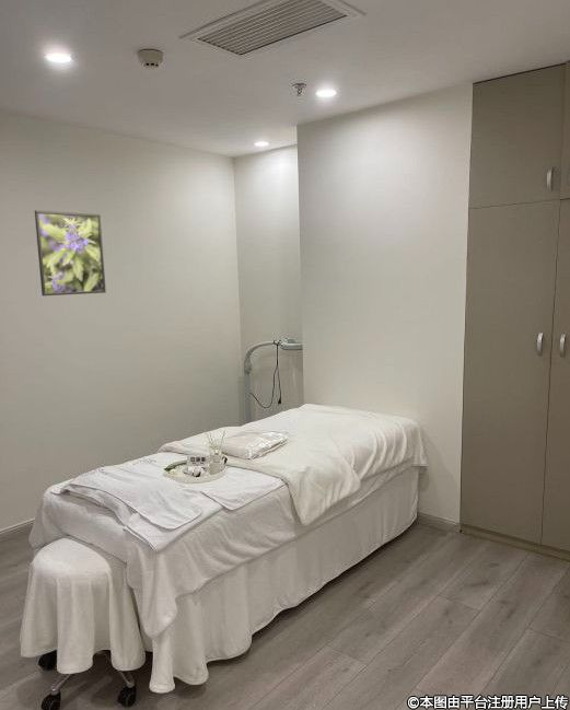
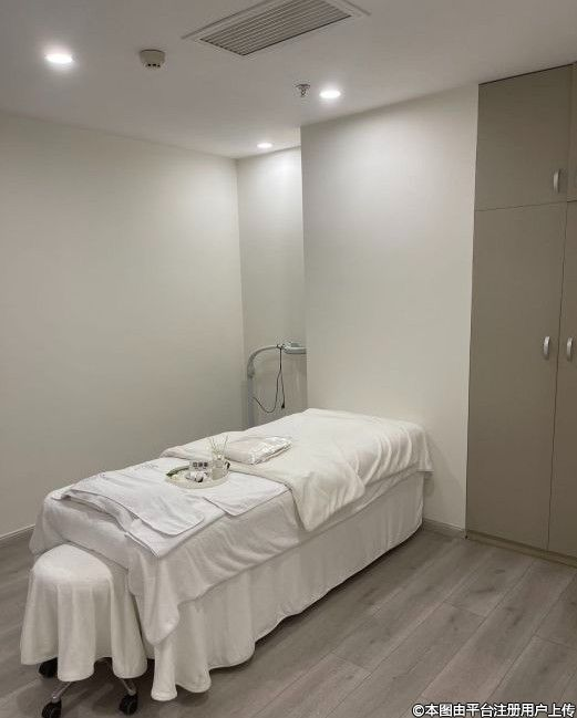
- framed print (71, 254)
